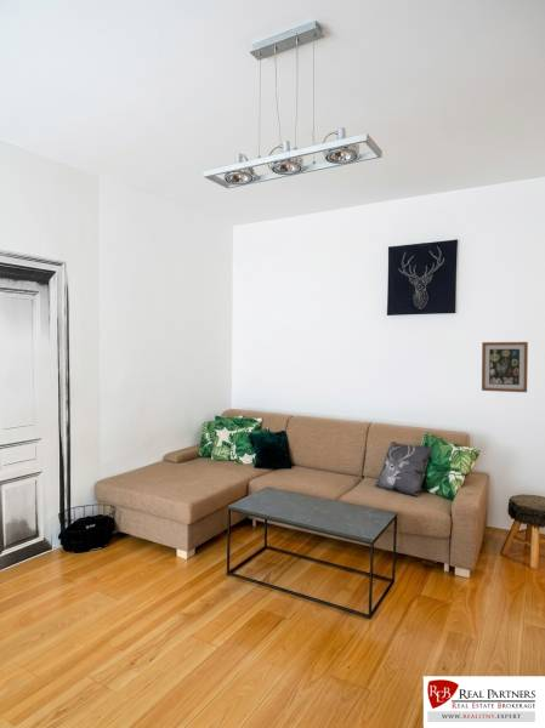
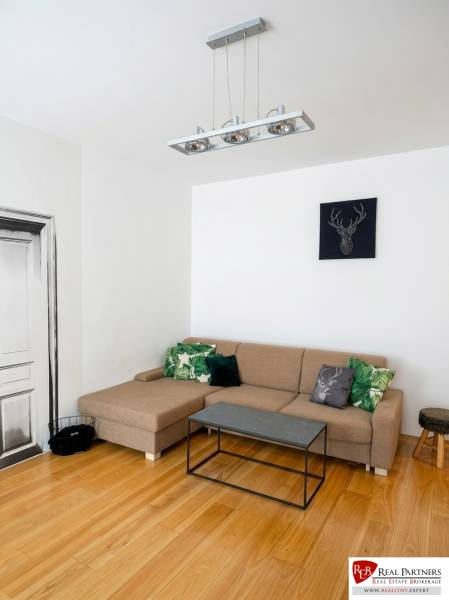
- wall art (504, 366)
